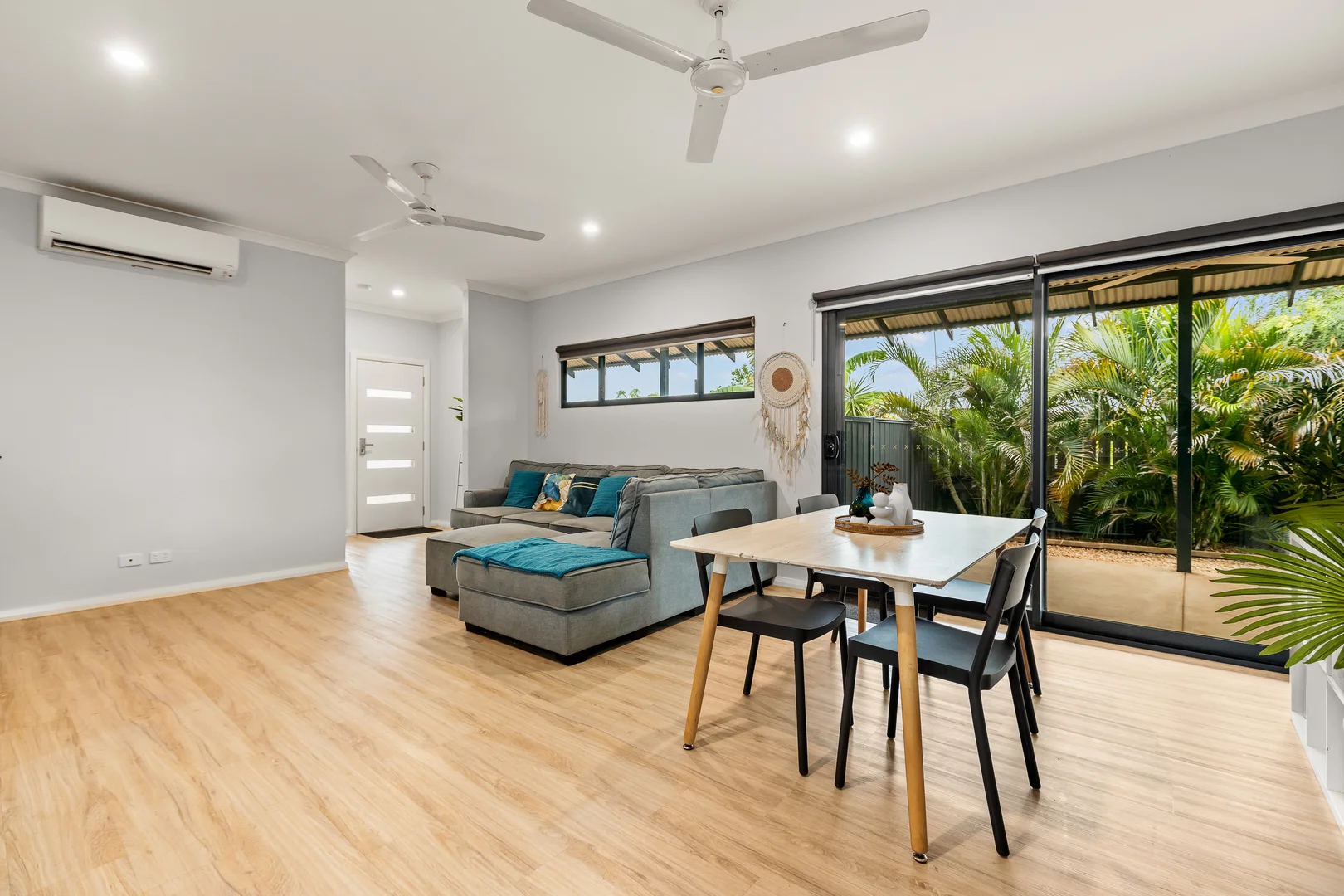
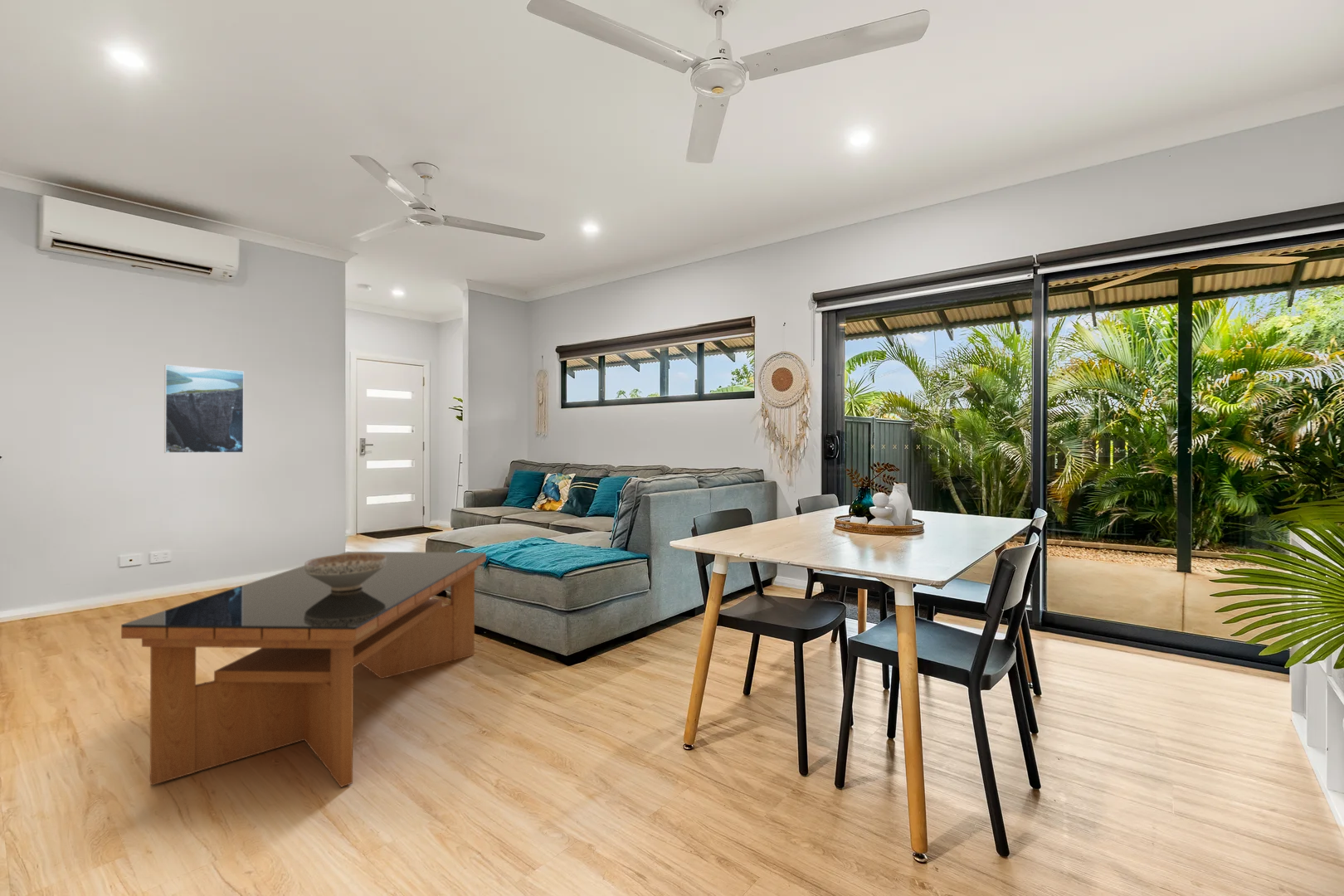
+ coffee table (349, 641)
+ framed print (205, 410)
+ decorative bowl (346, 572)
